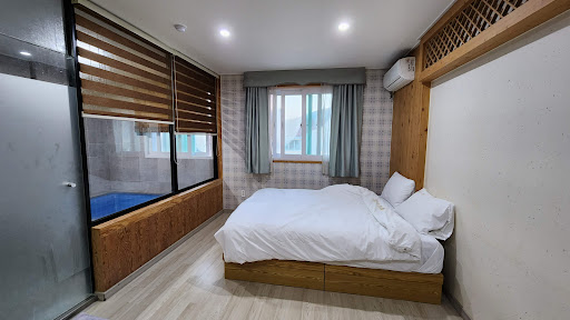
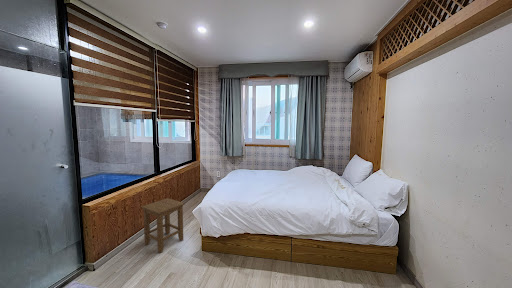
+ stool (164, 224)
